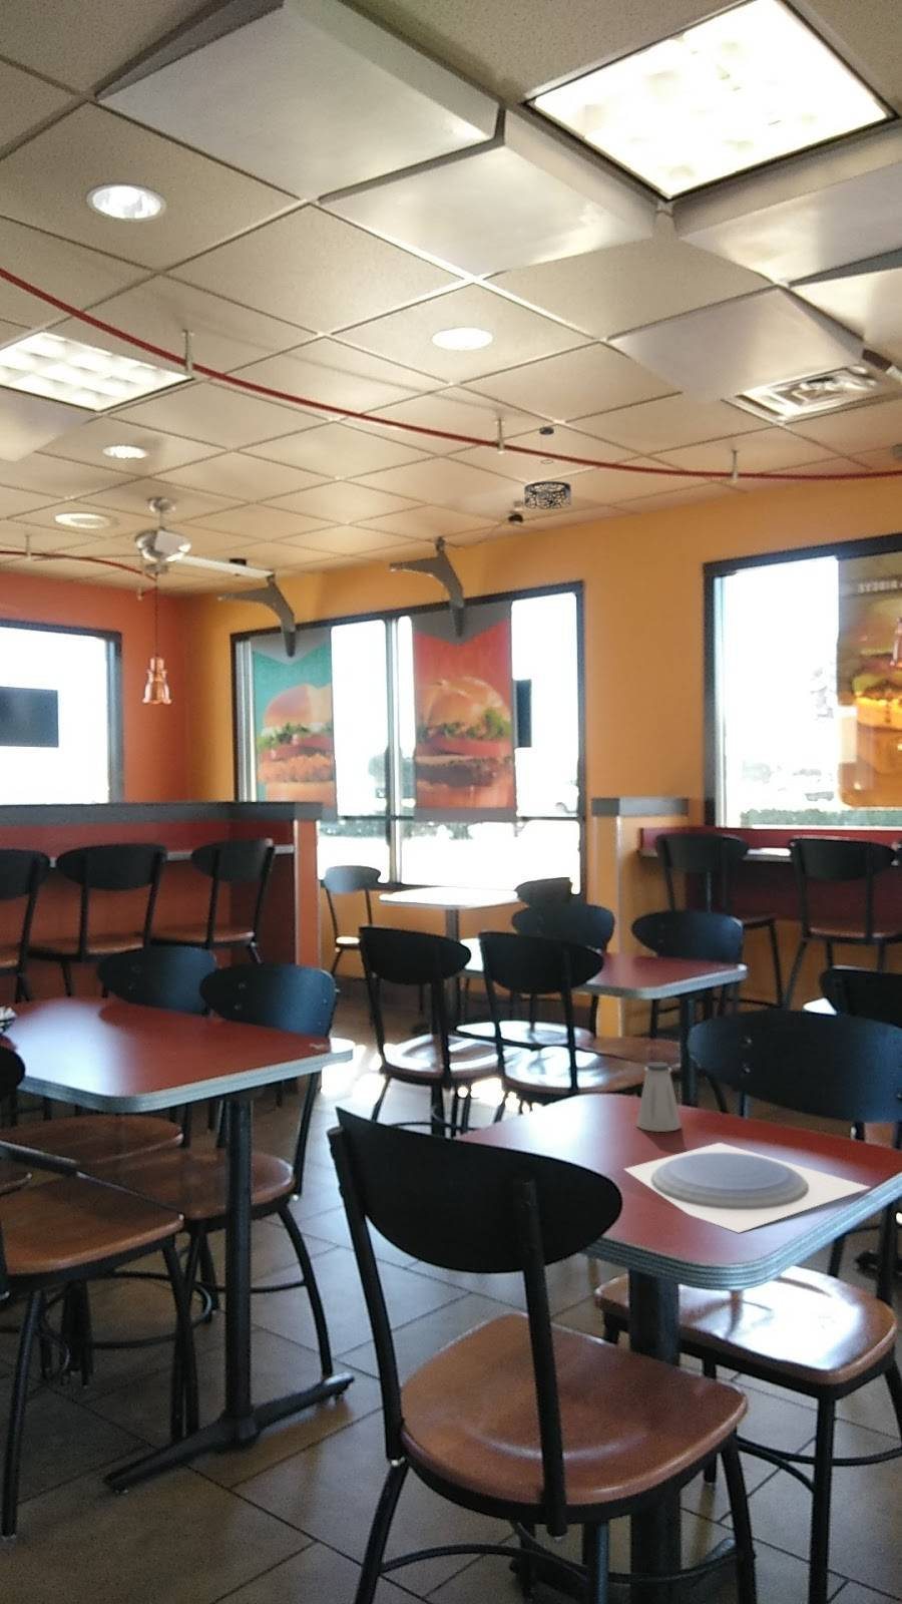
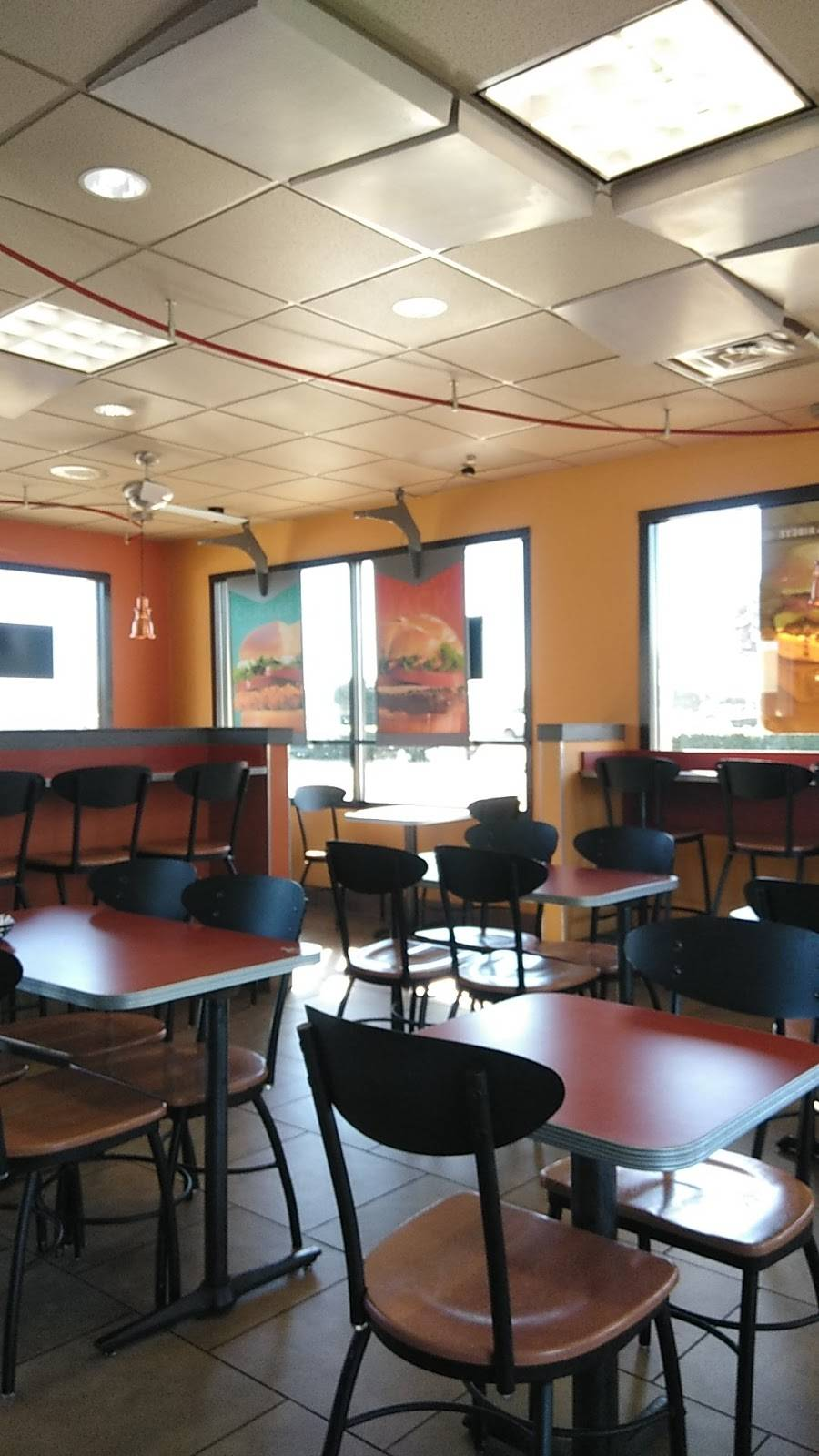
- plate (728, 1174)
- saltshaker (658, 1095)
- pendant light (547, 463)
